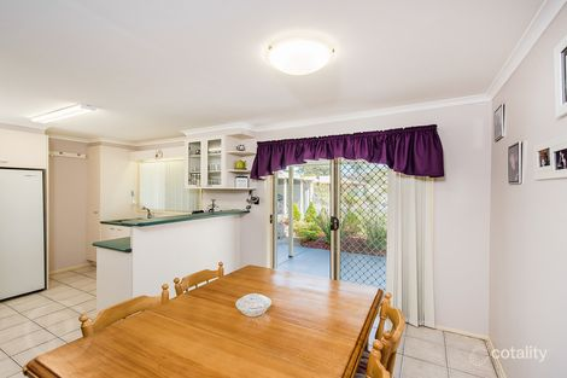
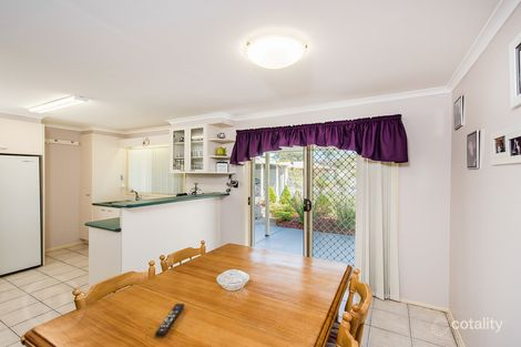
+ remote control (171, 317)
